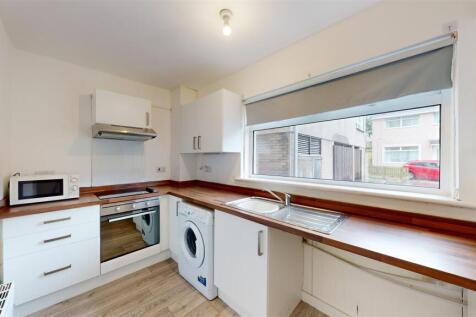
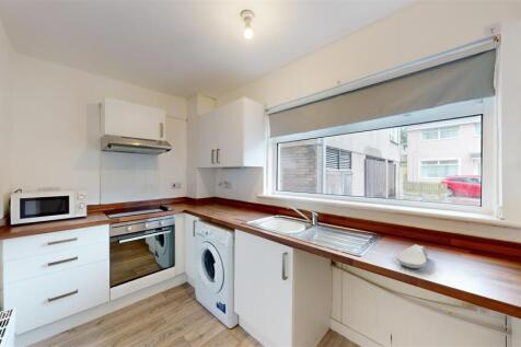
+ spoon rest (414, 255)
